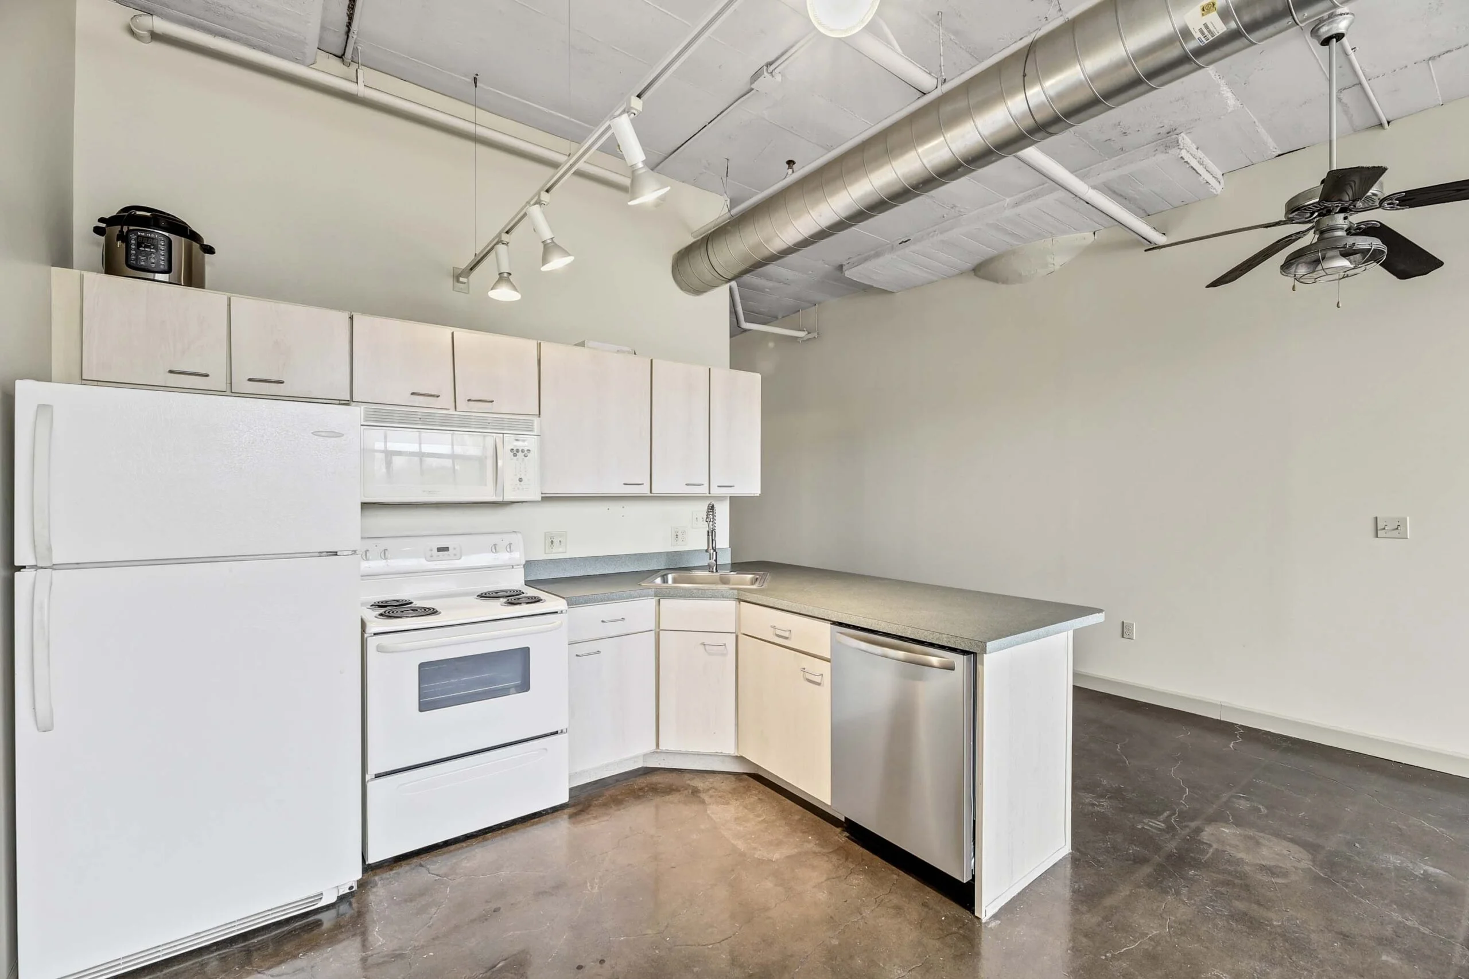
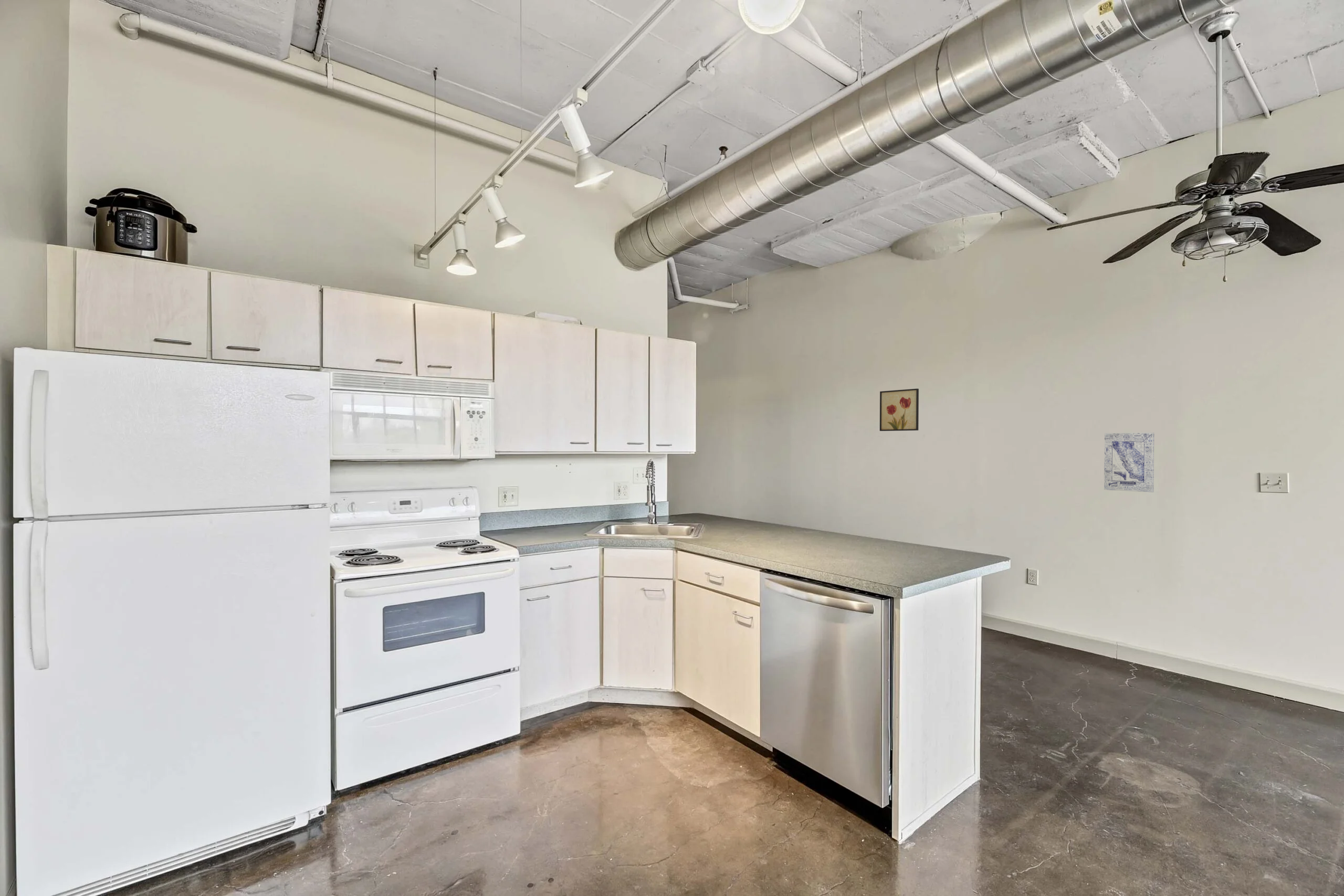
+ wall art (899, 410)
+ wall art (1128, 461)
